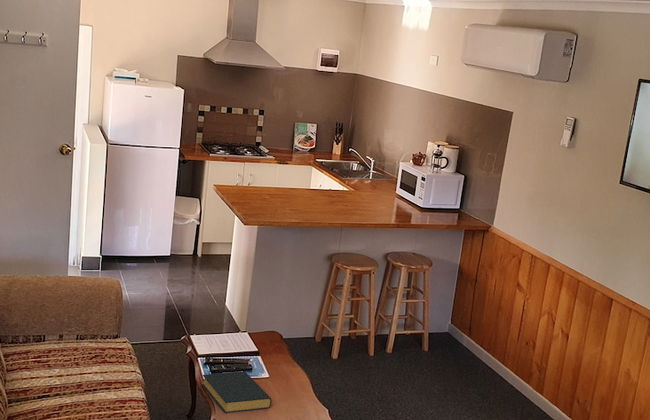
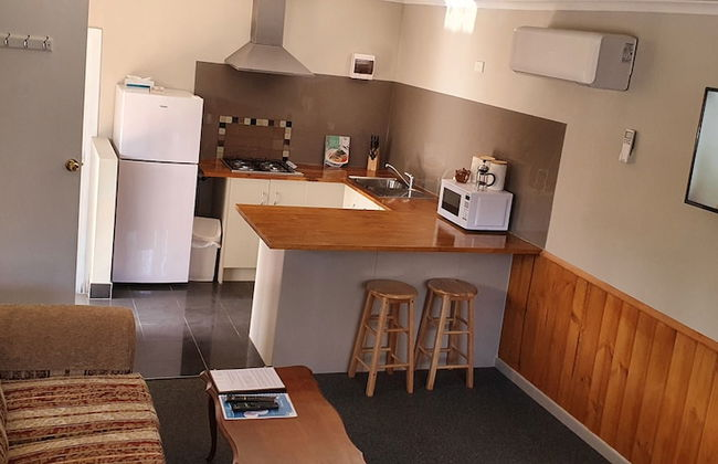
- hardback book (235, 391)
